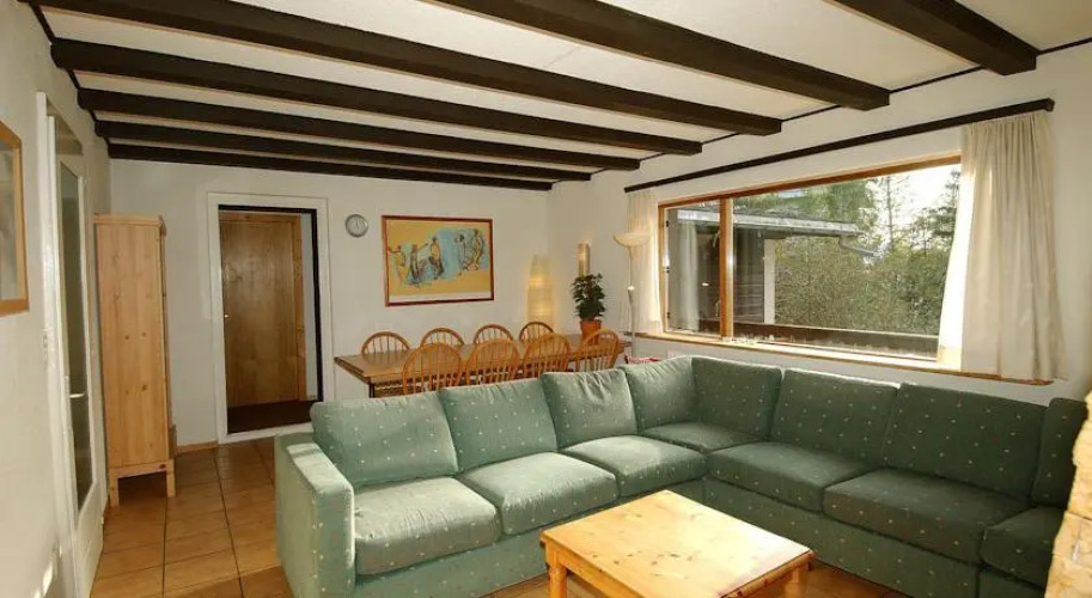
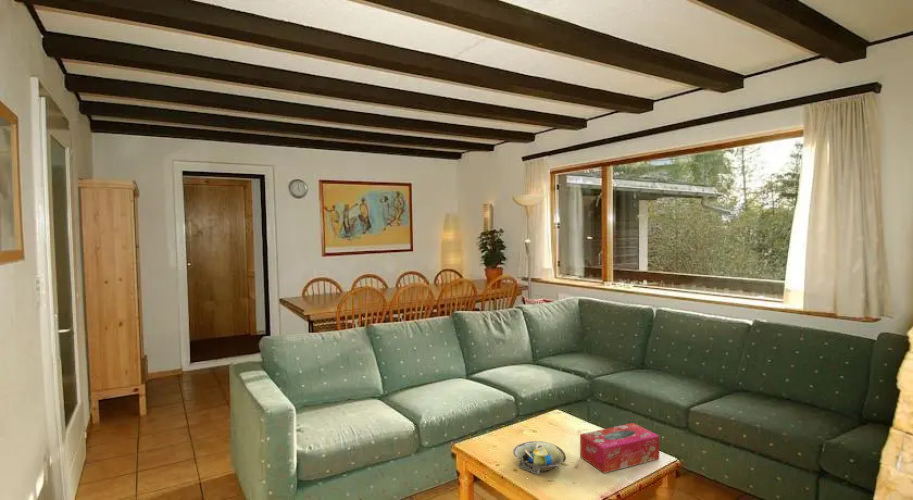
+ tissue box (619, 446)
+ decorative bowl (539, 455)
